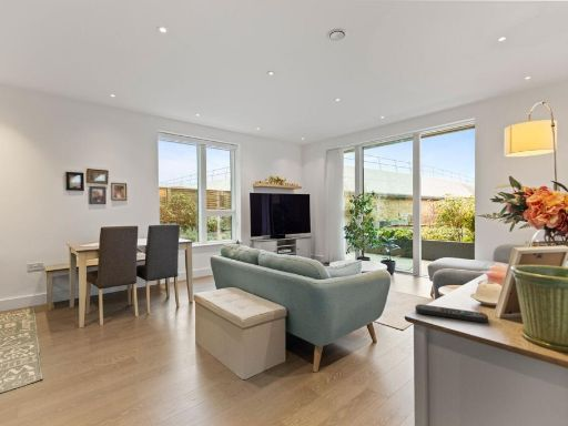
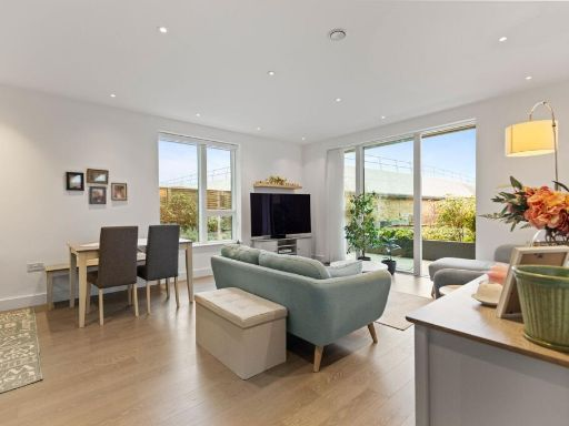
- remote control (449, 312)
